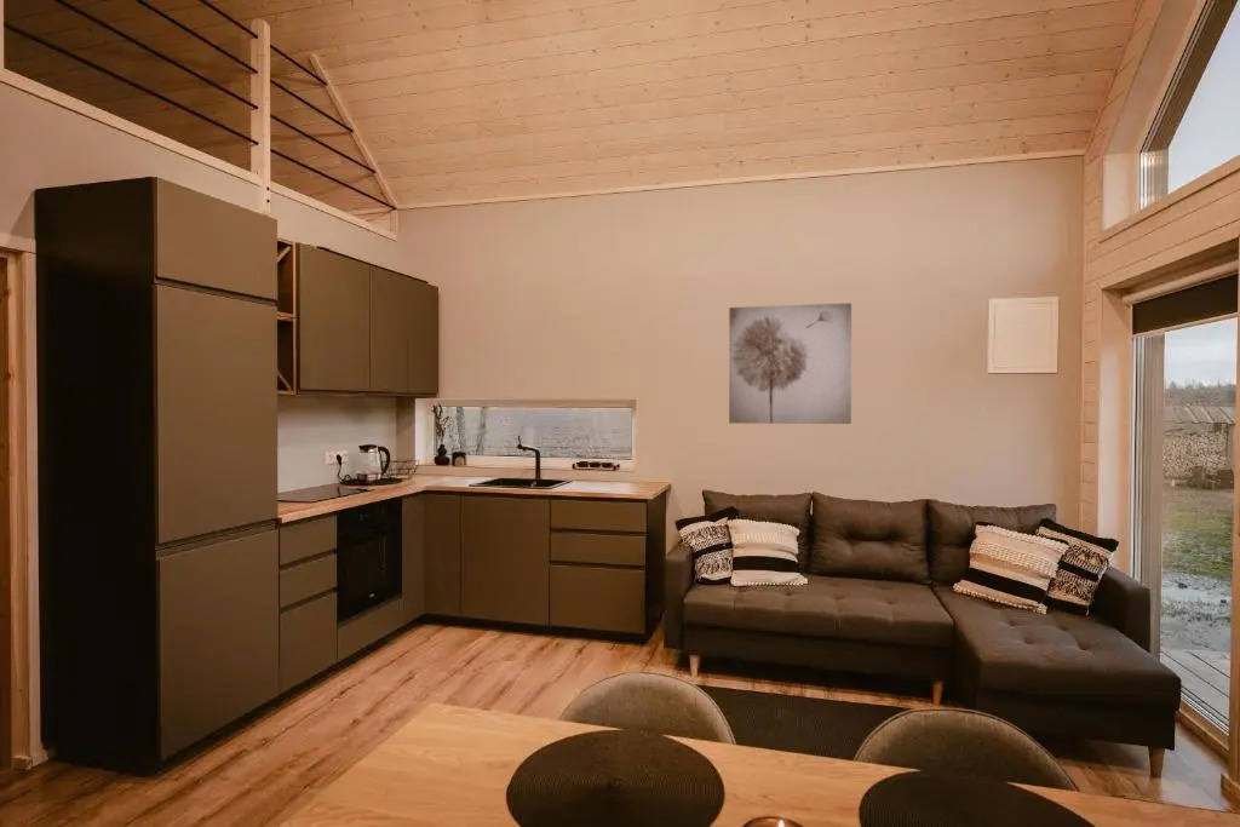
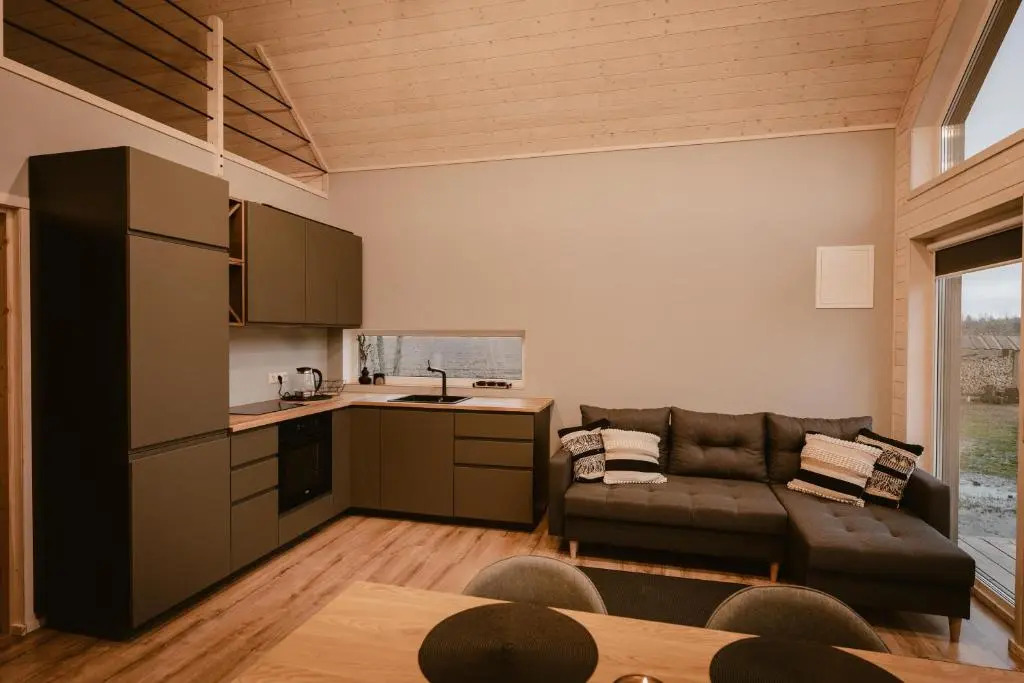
- wall art (788, 364)
